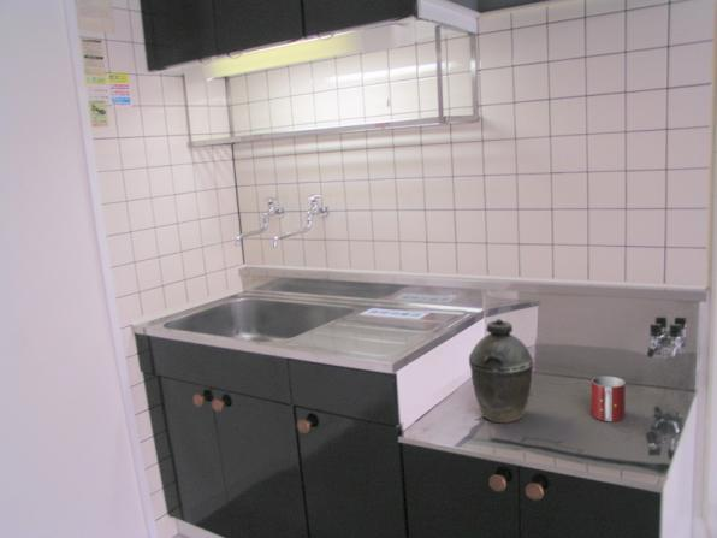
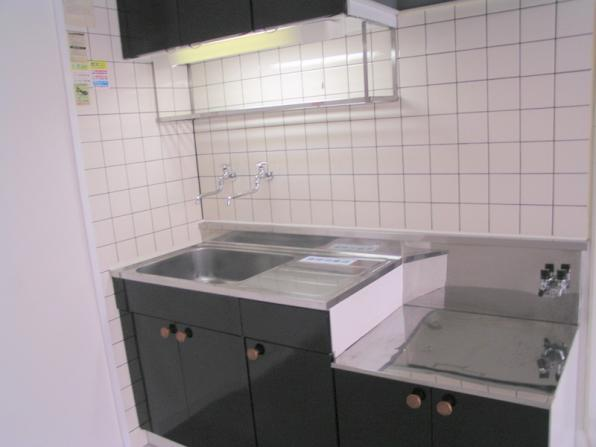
- mug (608, 400)
- kettle (500, 367)
